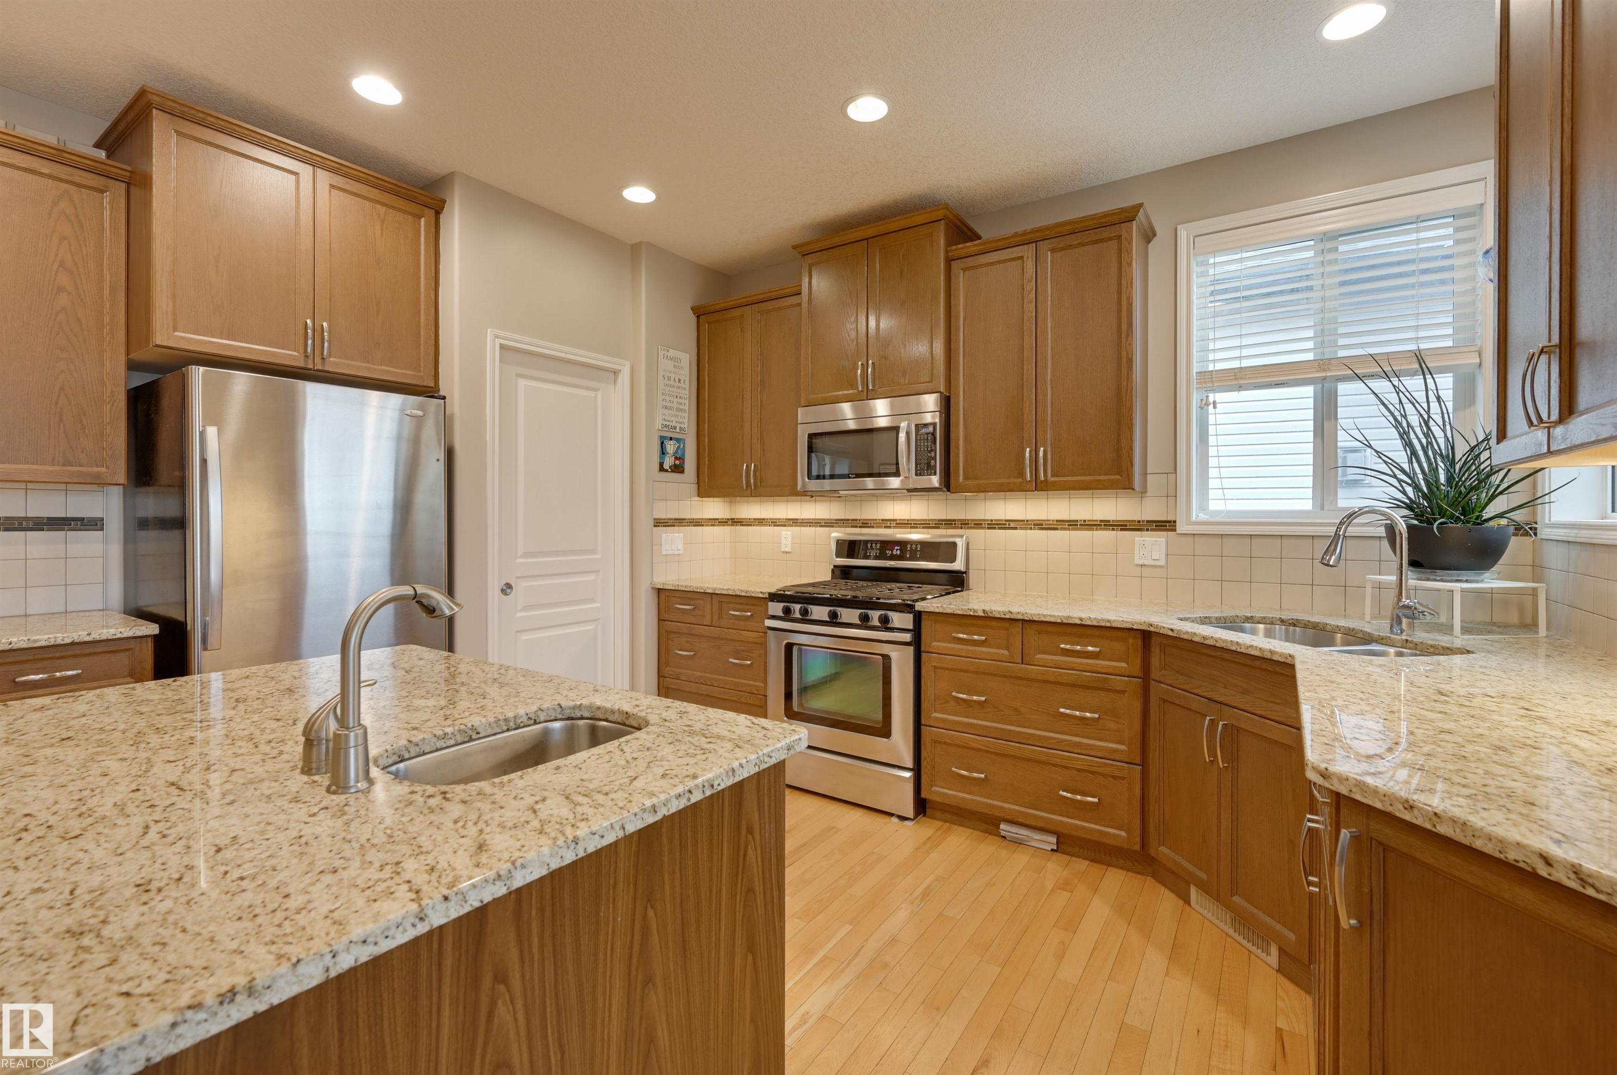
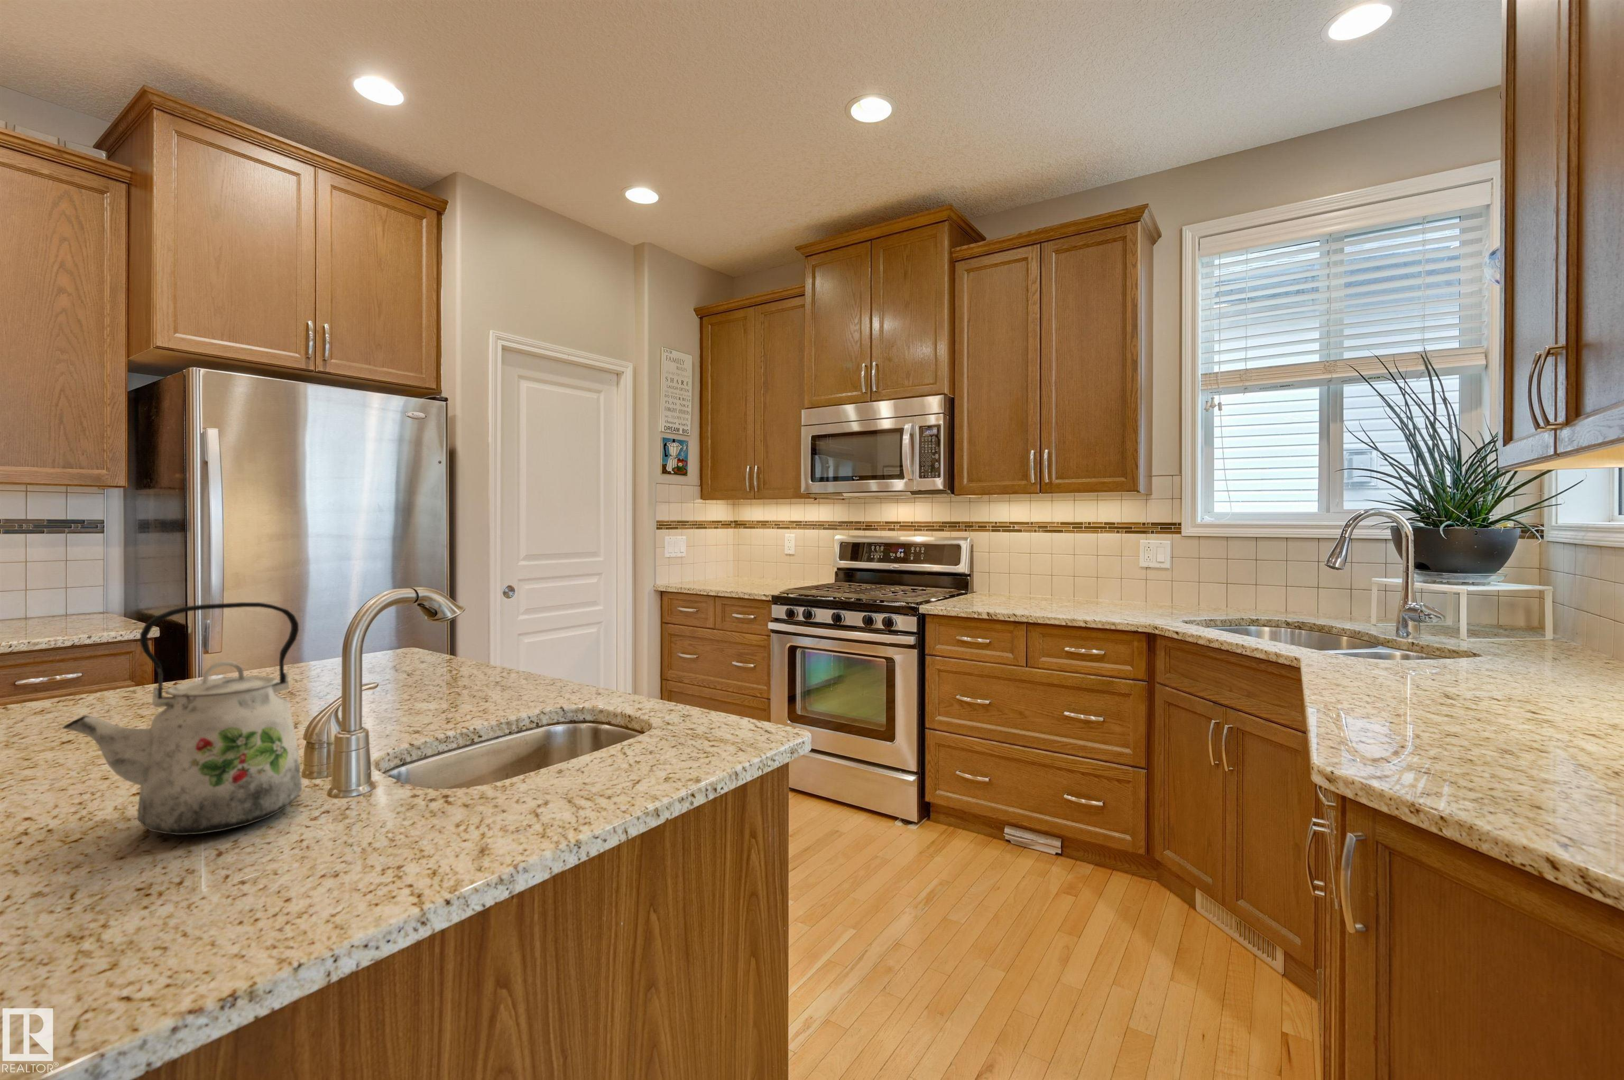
+ kettle (192, 716)
